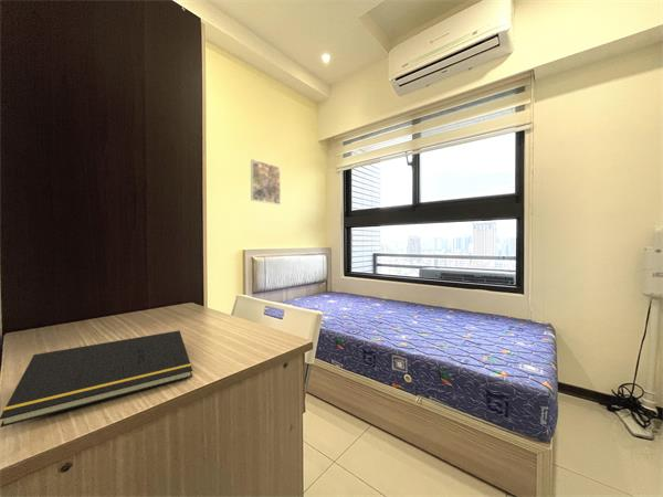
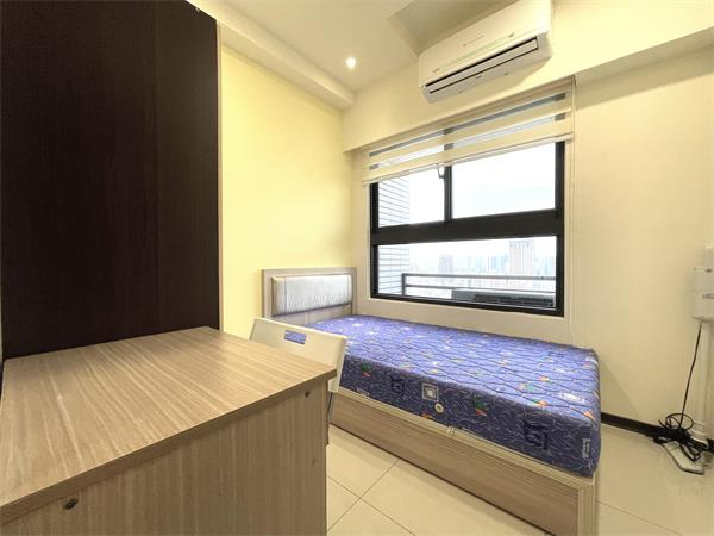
- notepad (114, 366)
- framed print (265, 182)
